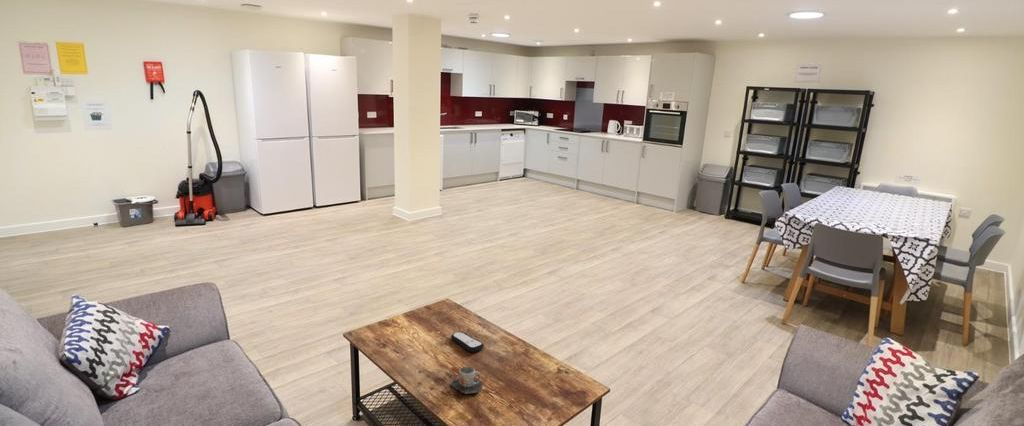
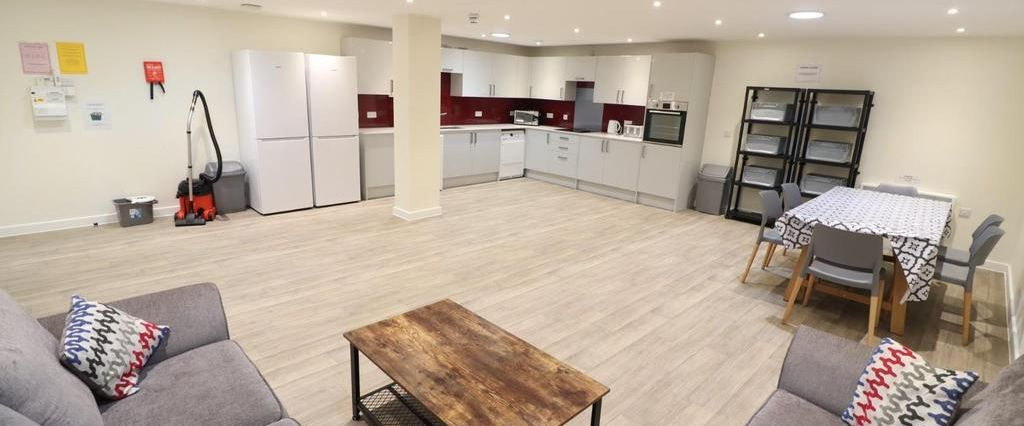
- mug (468, 377)
- remote control (466, 341)
